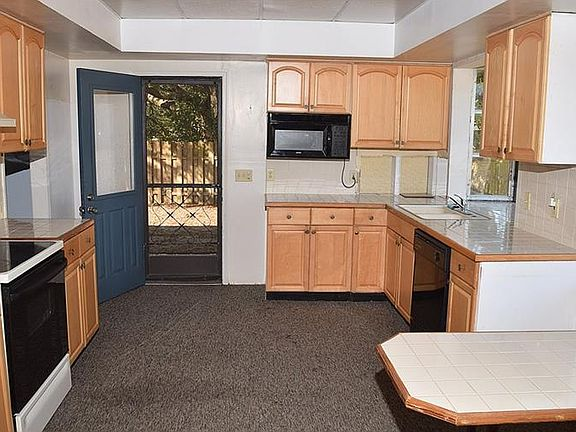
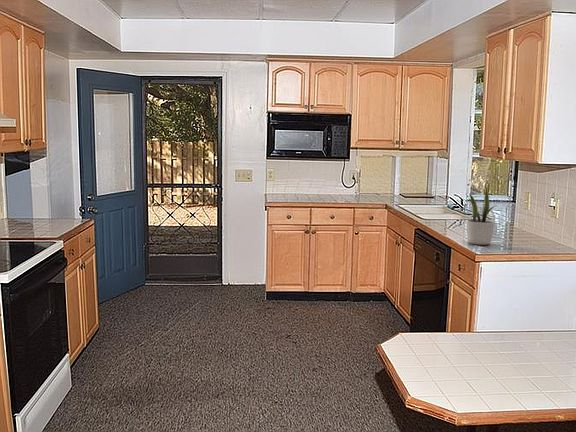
+ potted plant (478, 213)
